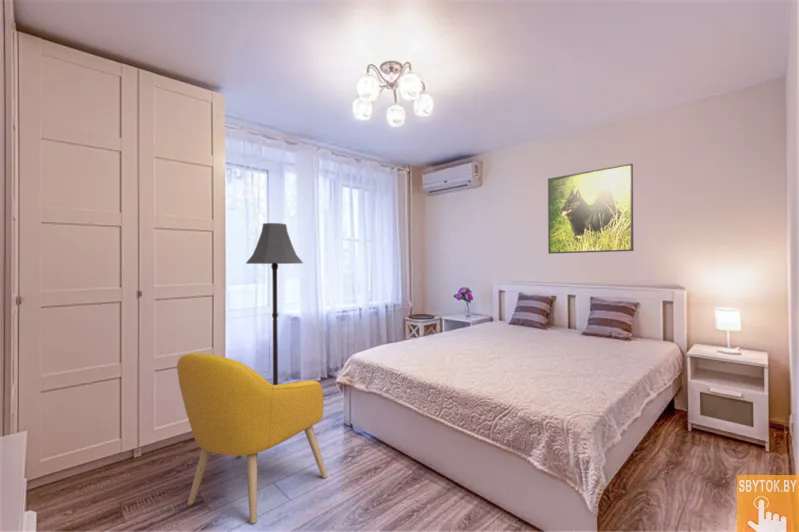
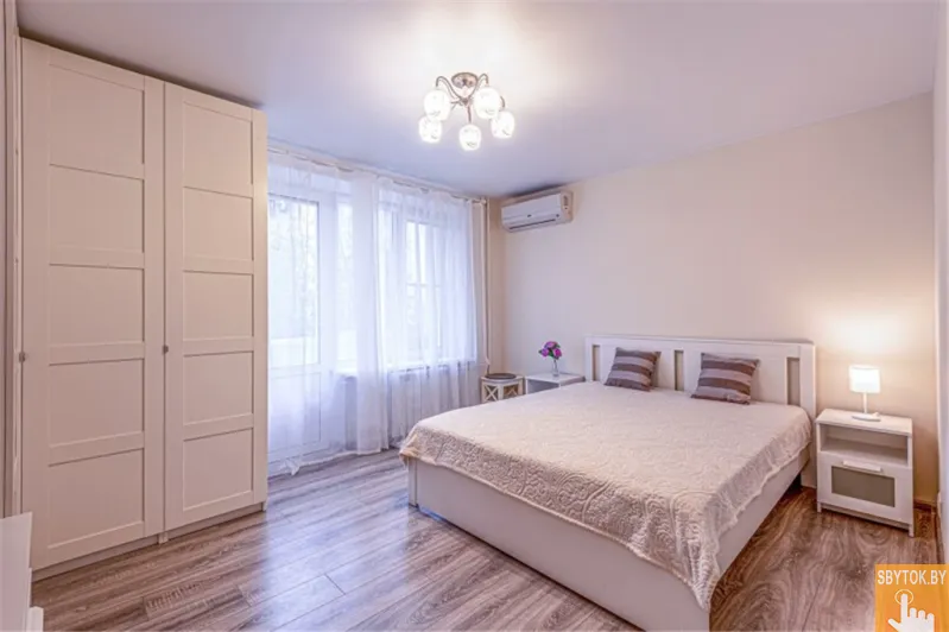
- floor lamp (275, 312)
- armchair (247, 416)
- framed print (587, 212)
